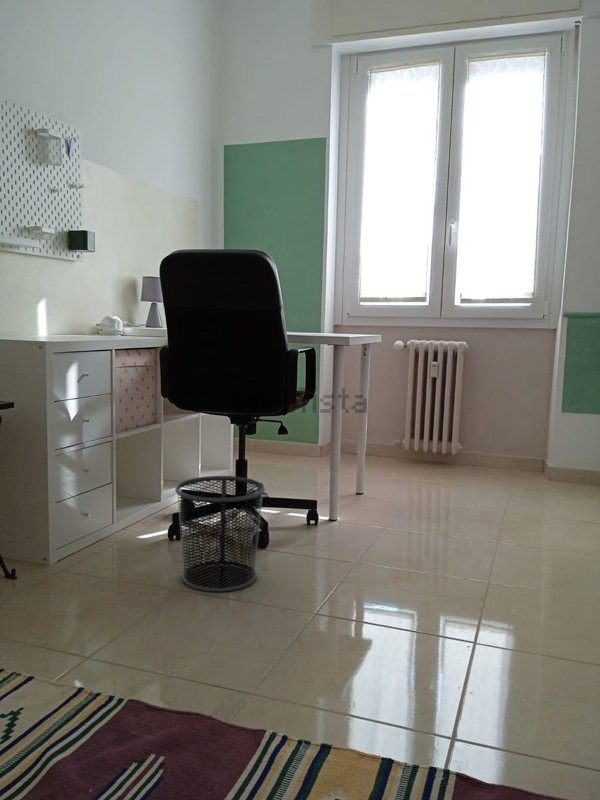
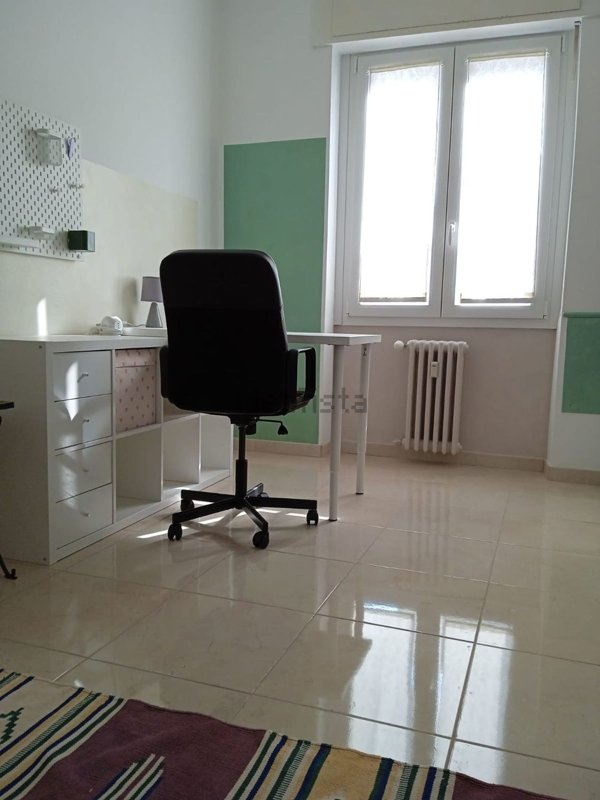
- waste bin (219, 532)
